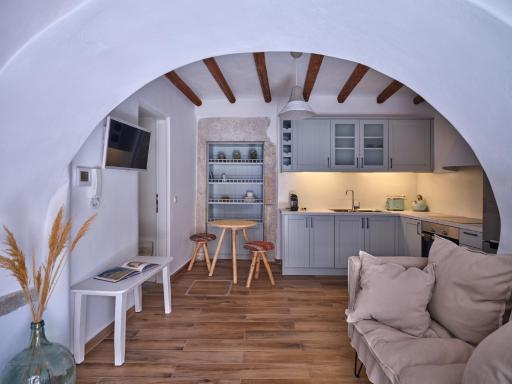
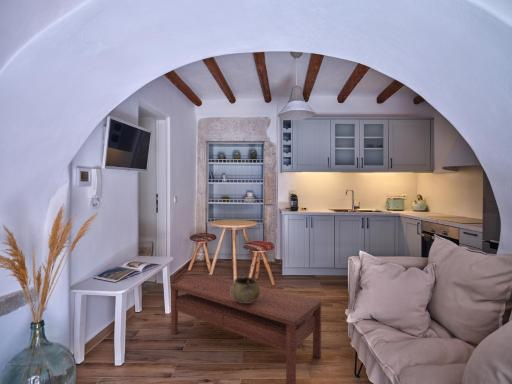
+ coffee table (240, 317)
+ decorative bowl (245, 290)
